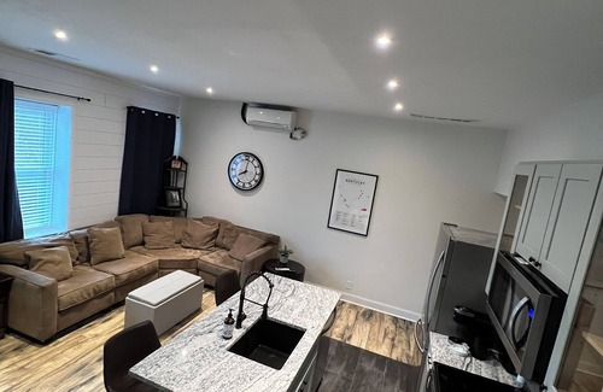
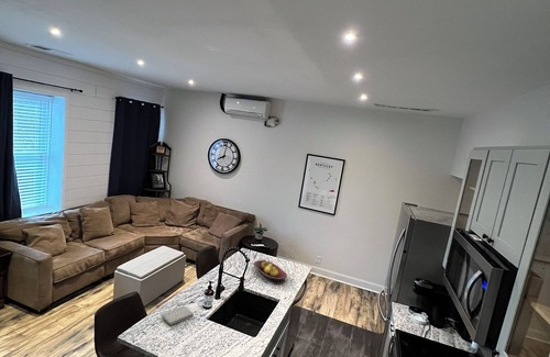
+ washcloth (177, 314)
+ fruit bowl (270, 269)
